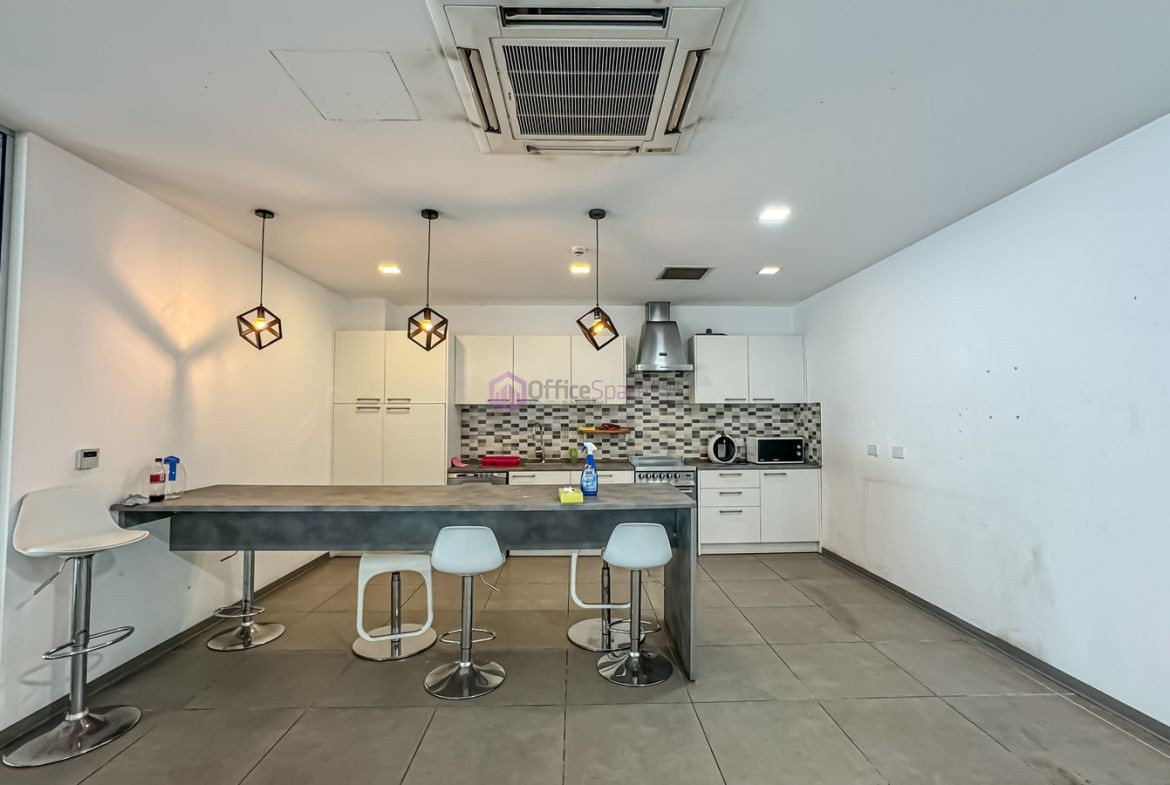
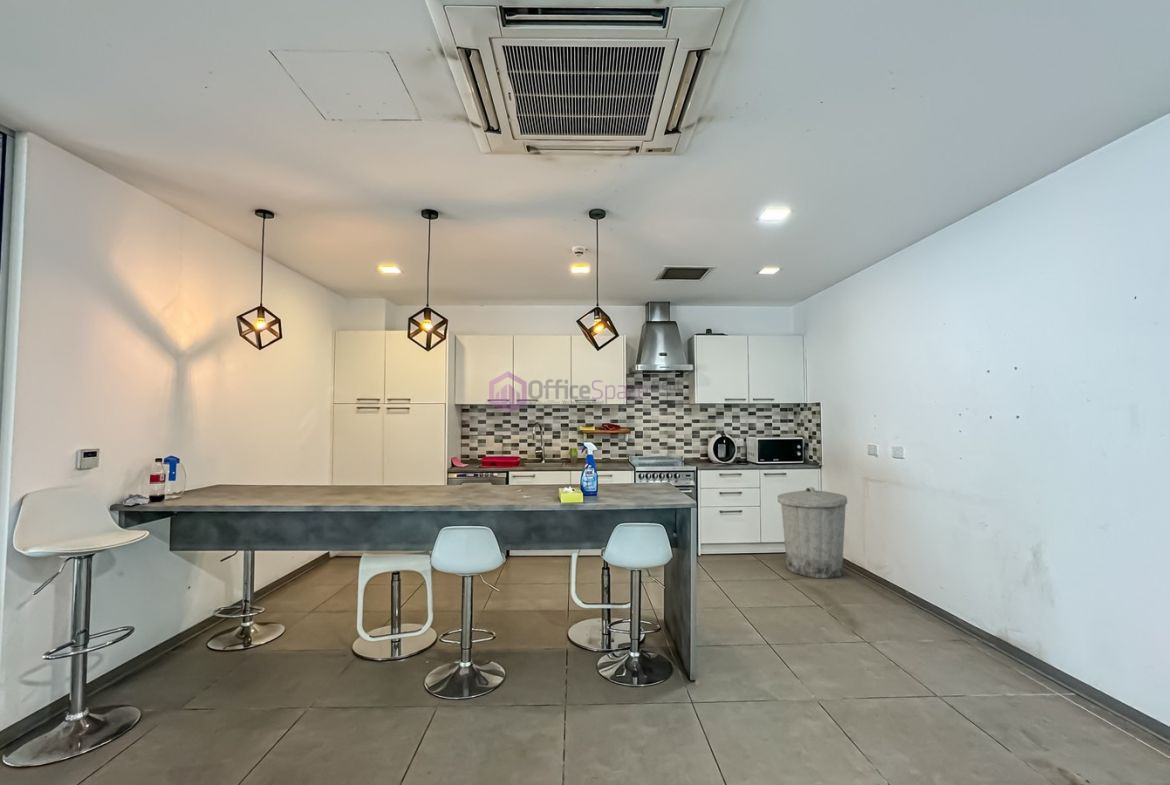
+ trash can (812, 528)
